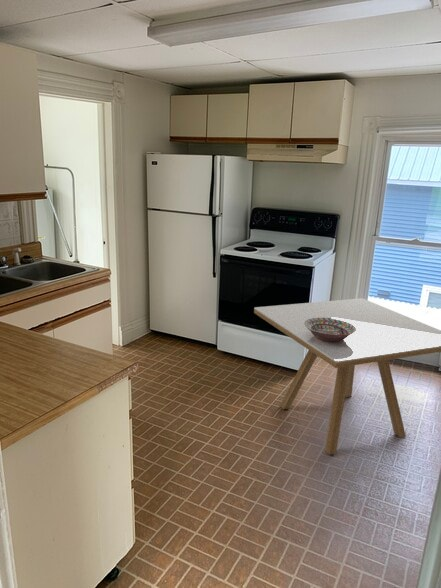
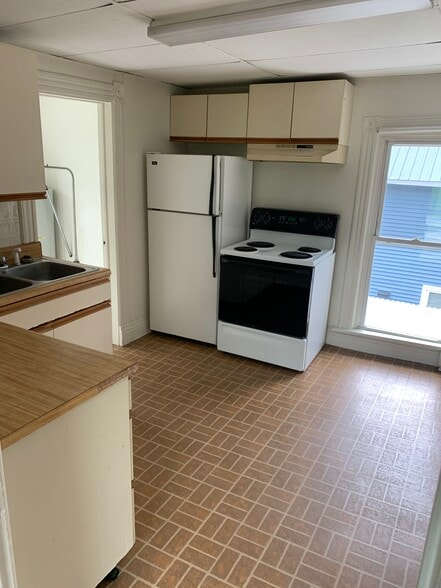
- dining table (345, 373)
- decorative bowl (329, 331)
